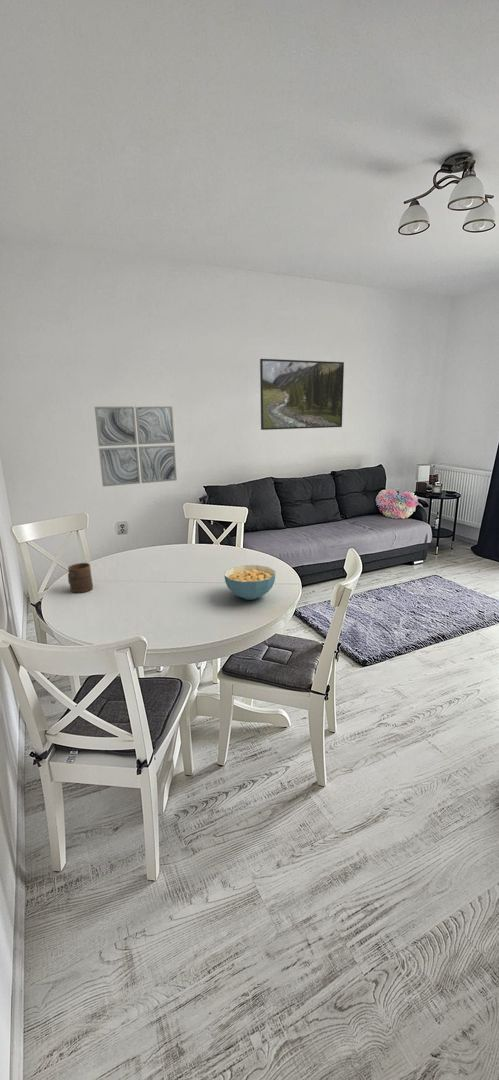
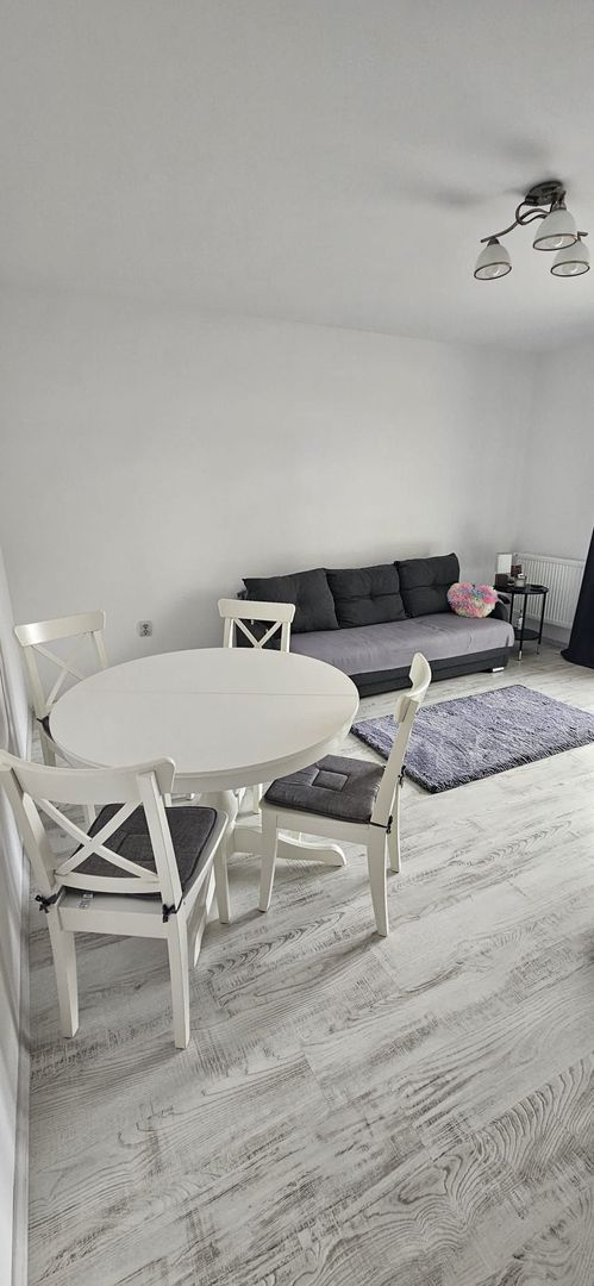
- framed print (303, 395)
- cup (80, 577)
- cereal bowl (250, 585)
- wall art (136, 444)
